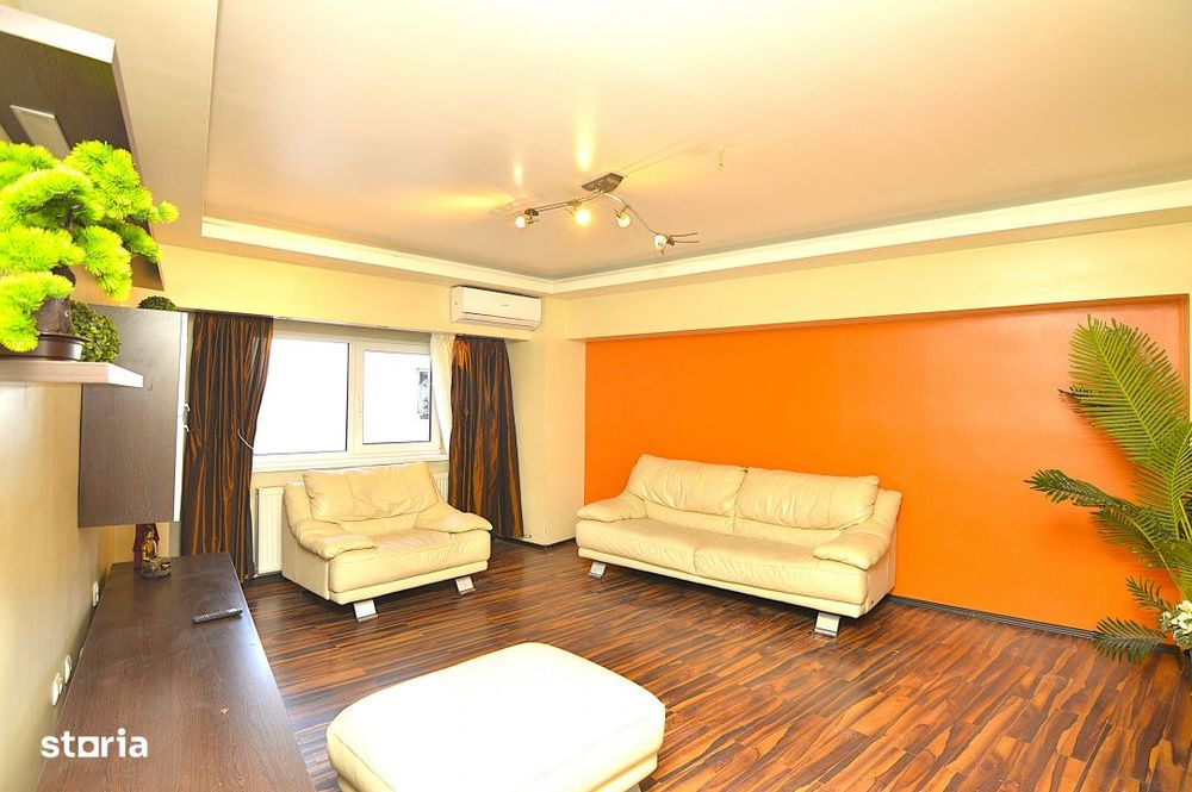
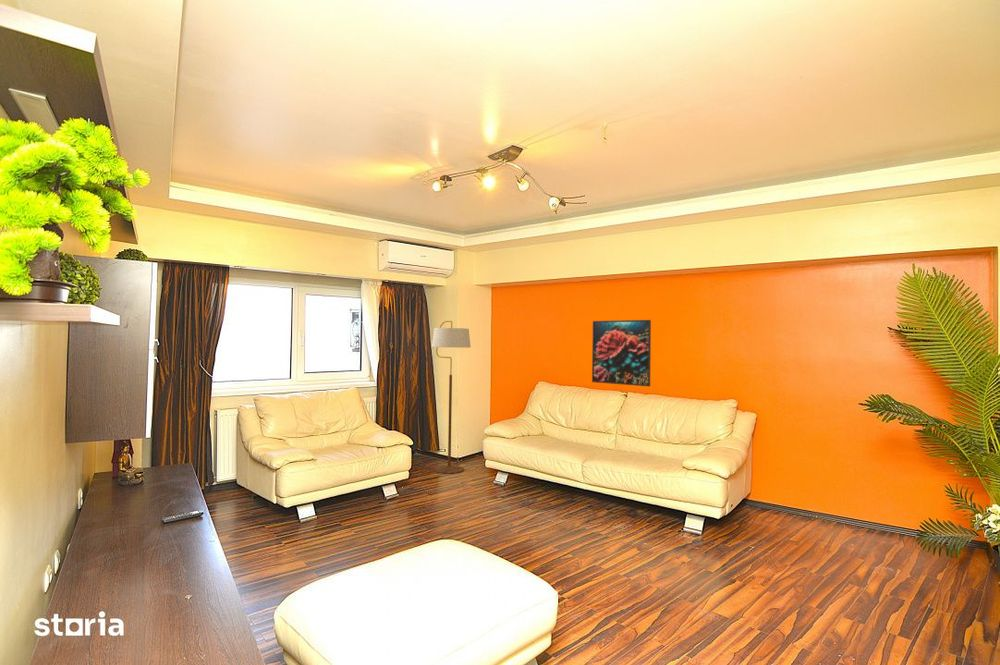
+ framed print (620, 352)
+ floor lamp (449, 394)
